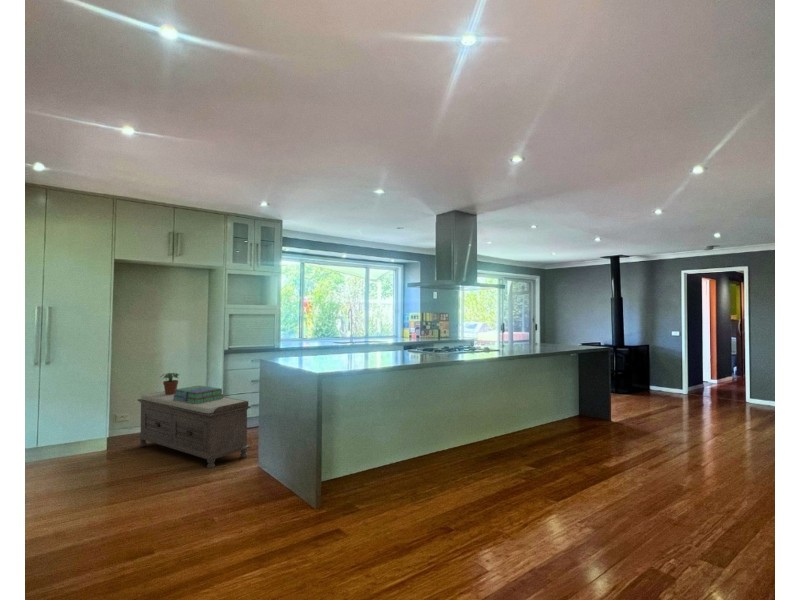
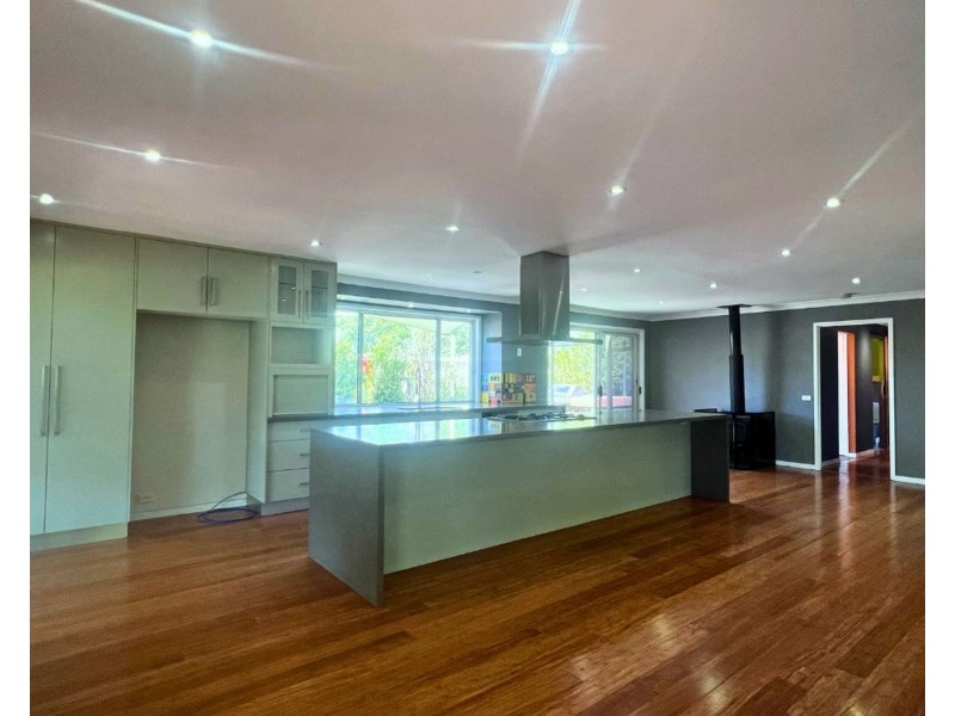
- stack of books (198, 393)
- bench (191, 424)
- potted plant (170, 383)
